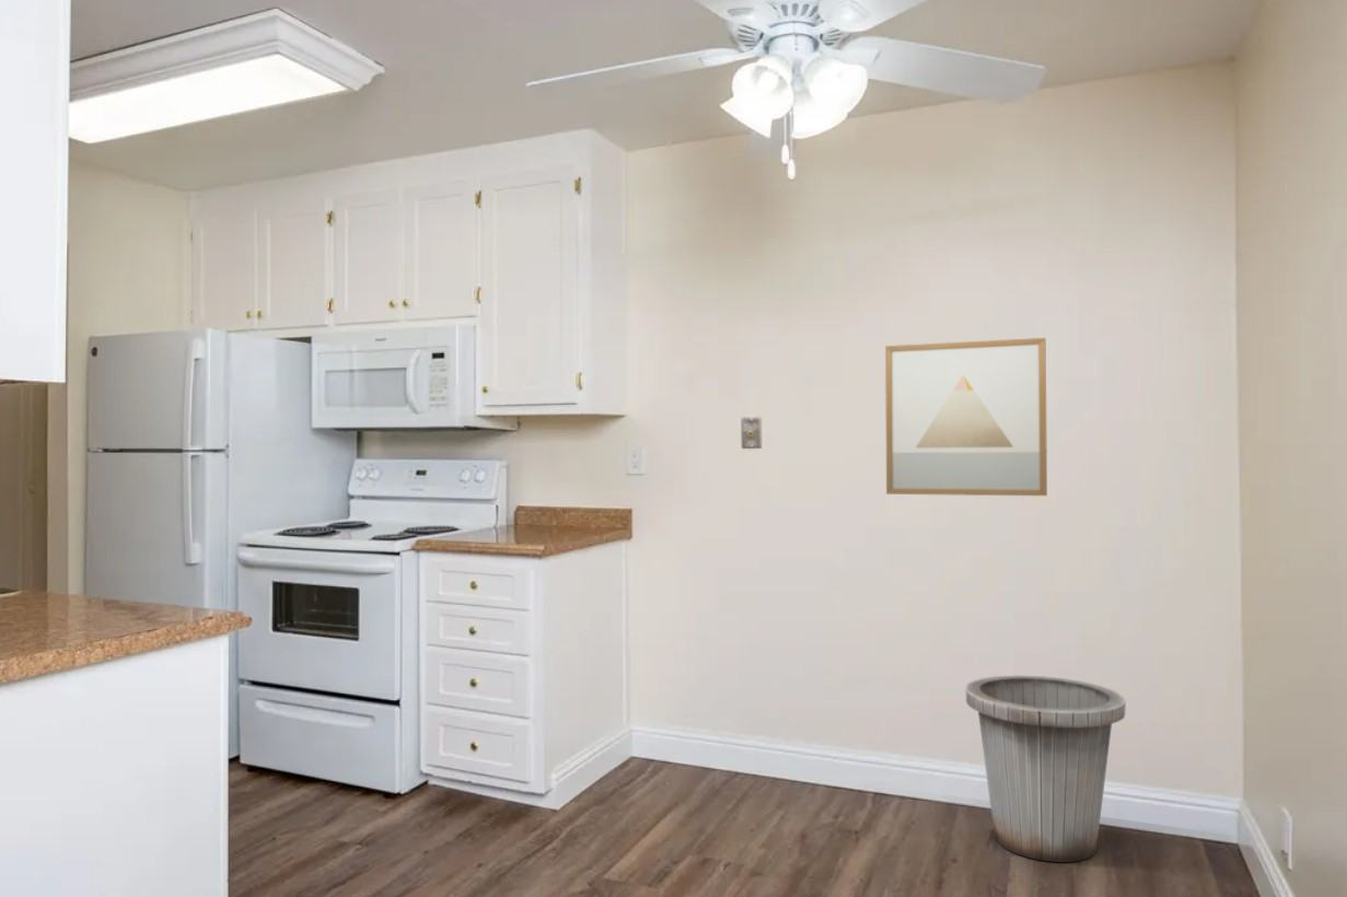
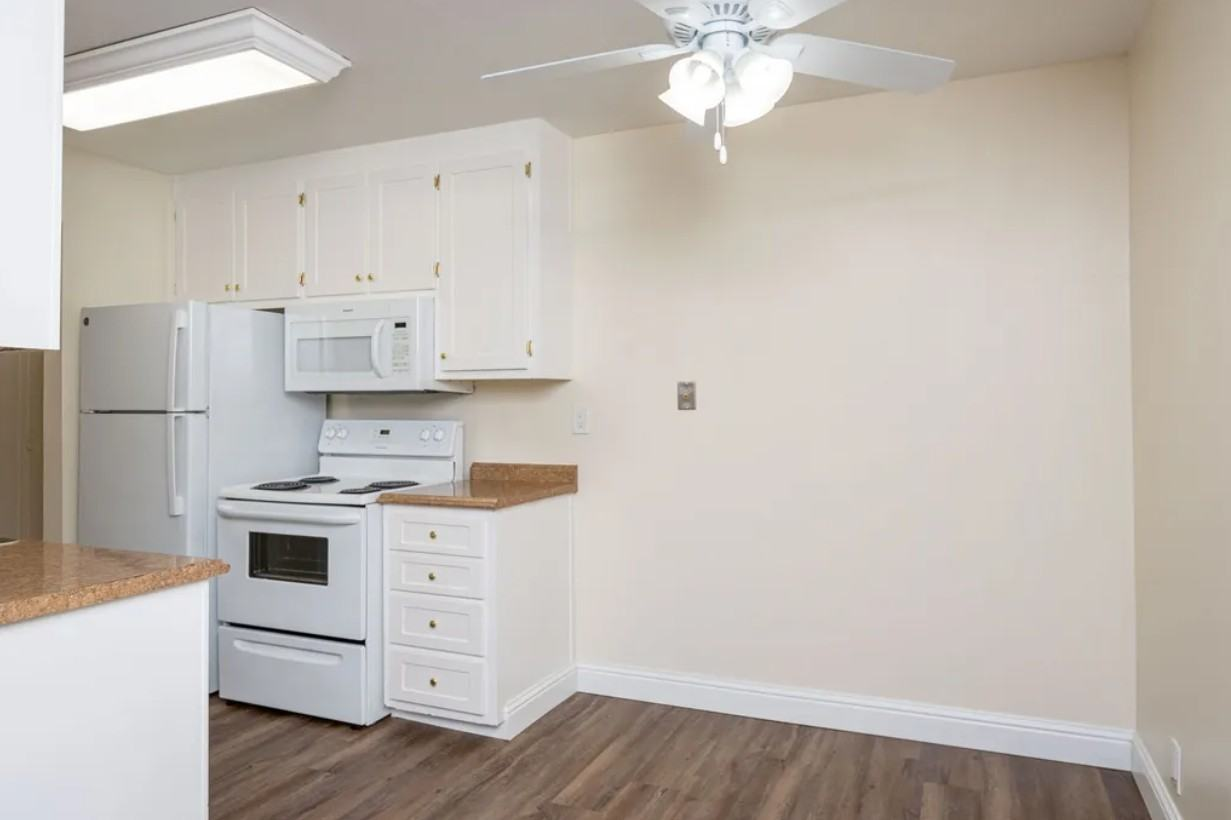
- wall art (963, 418)
- trash can (1043, 767)
